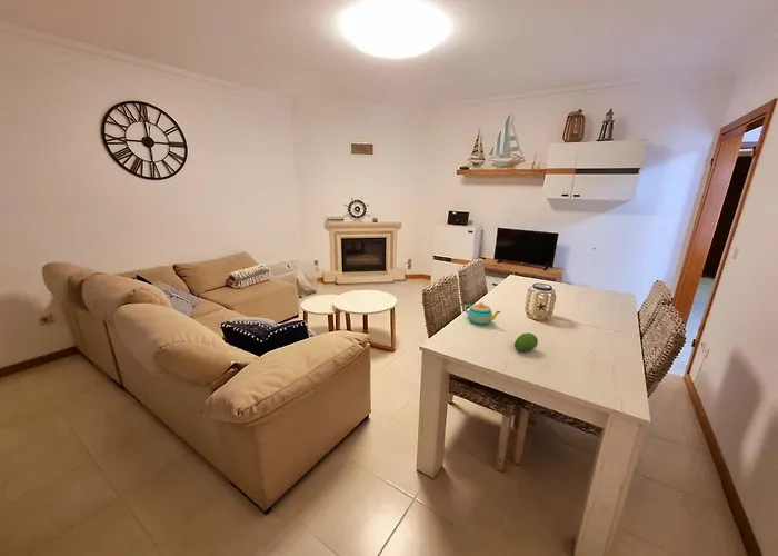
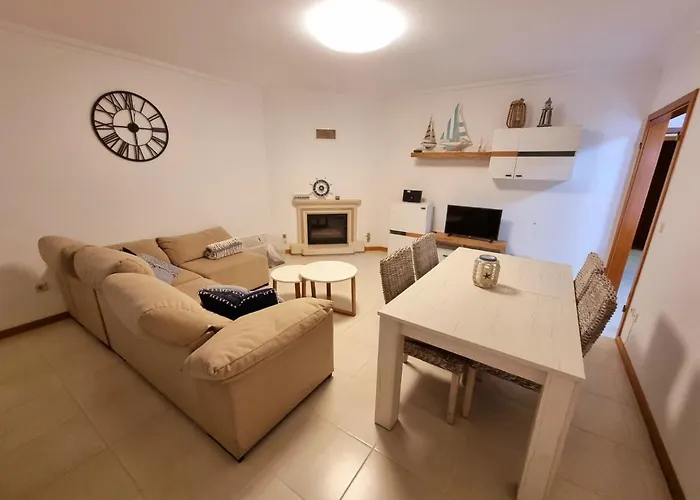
- fruit (526, 341)
- teapot (481, 312)
